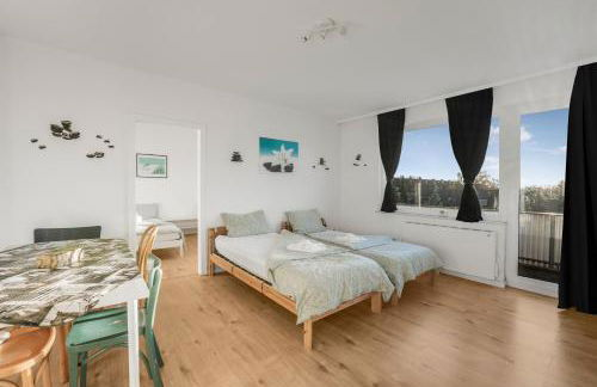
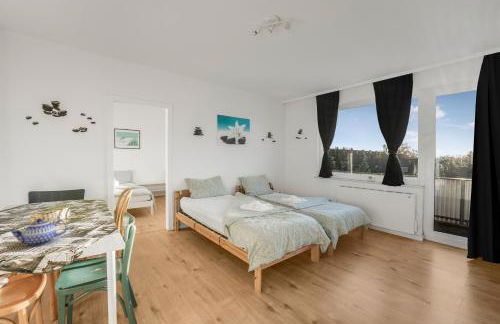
+ teapot (40, 230)
